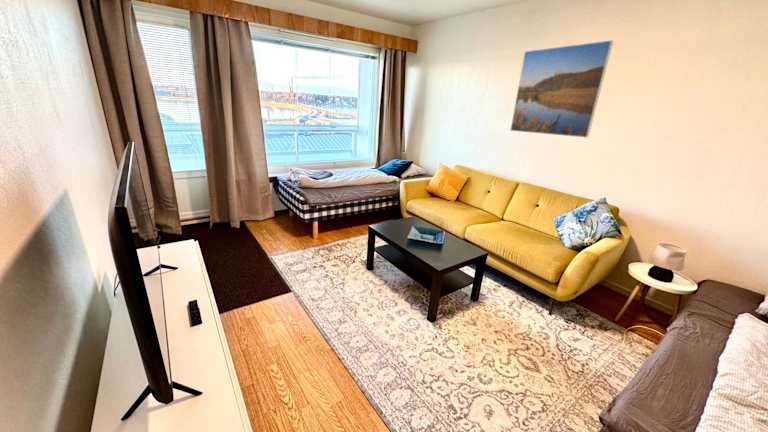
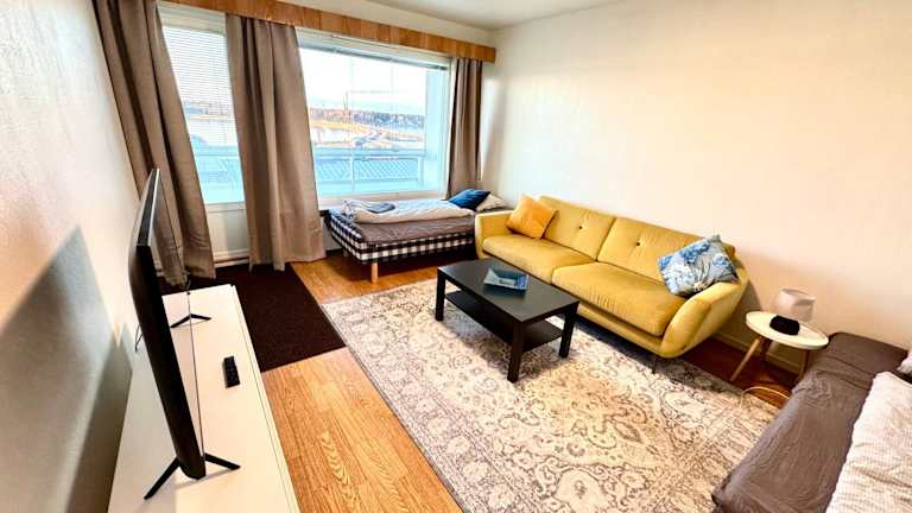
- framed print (554, 92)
